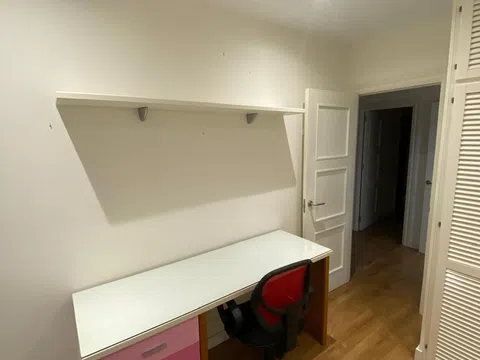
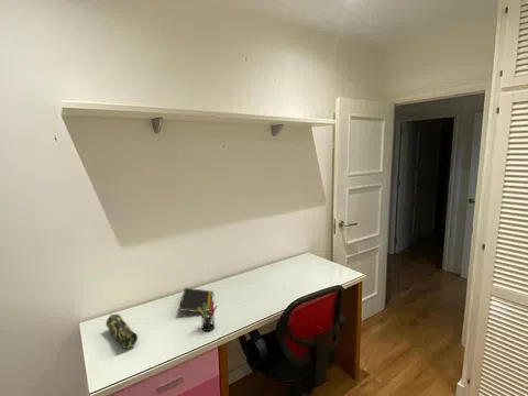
+ notepad (197, 299)
+ pencil case (120, 330)
+ pen holder (207, 315)
